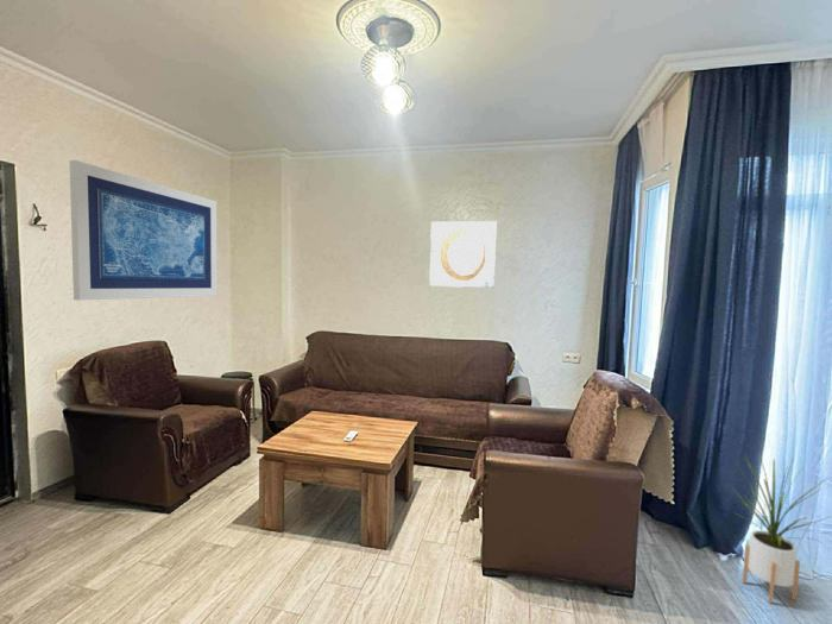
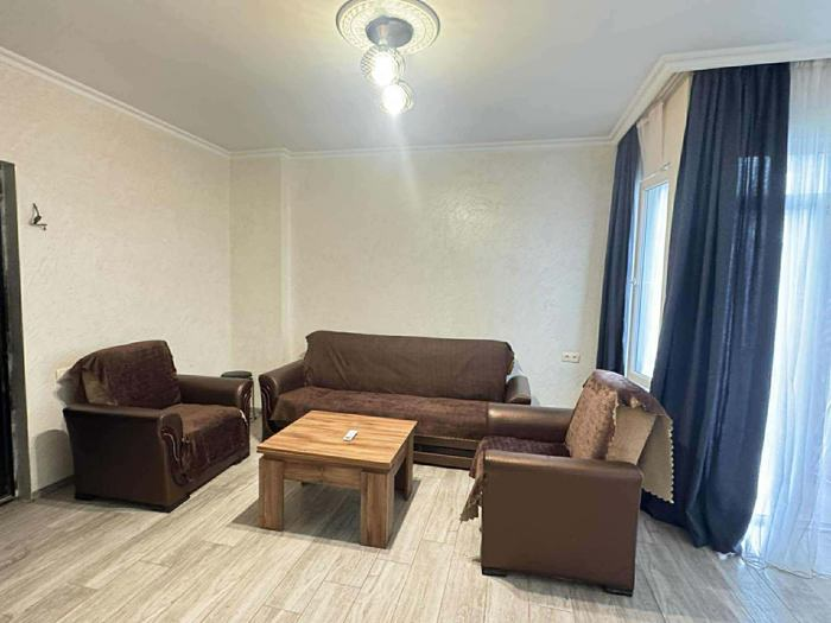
- wall art (157, 241)
- wall art (462, 254)
- house plant (775, 524)
